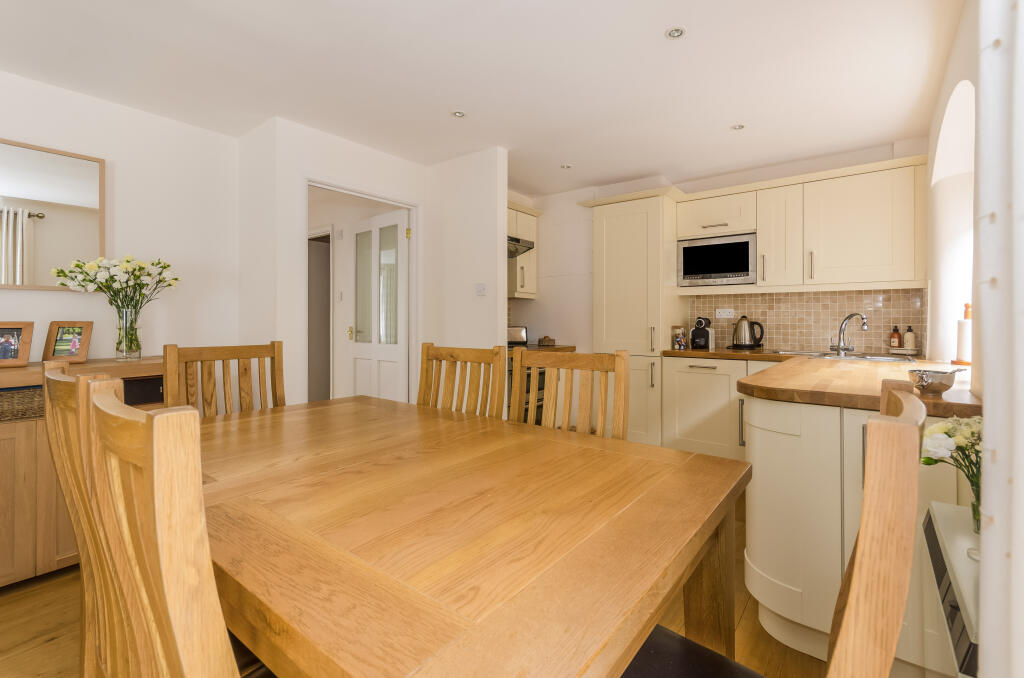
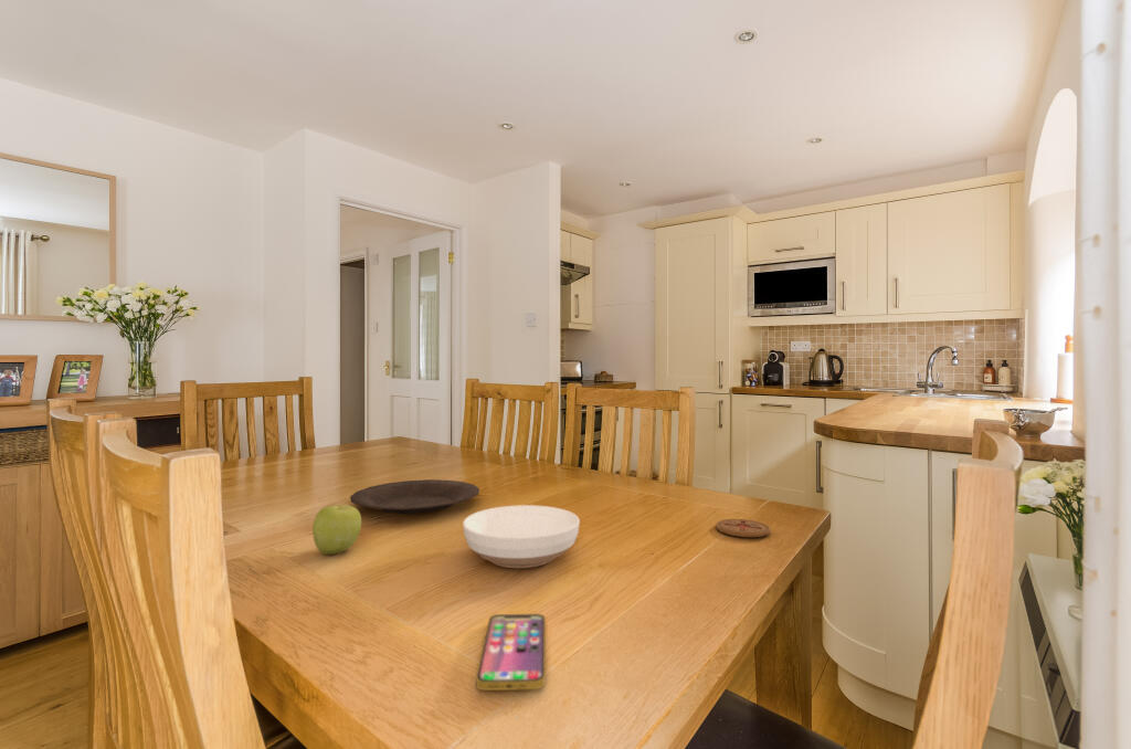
+ smartphone (514, 647)
+ apple (337, 528)
+ plate (416, 497)
+ coaster (742, 527)
+ bowl (521, 537)
